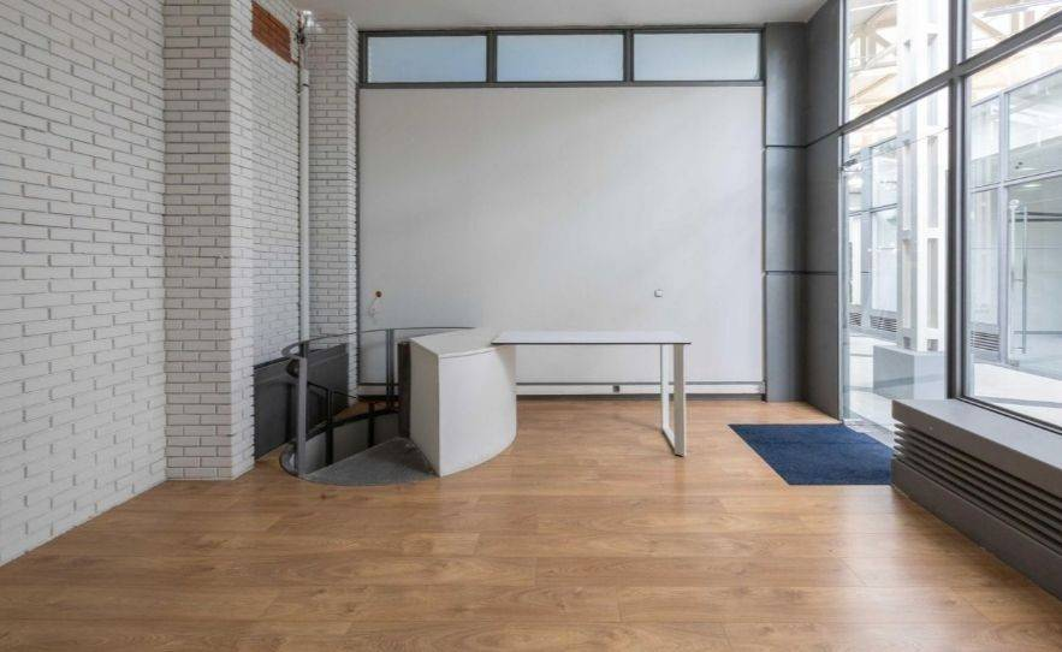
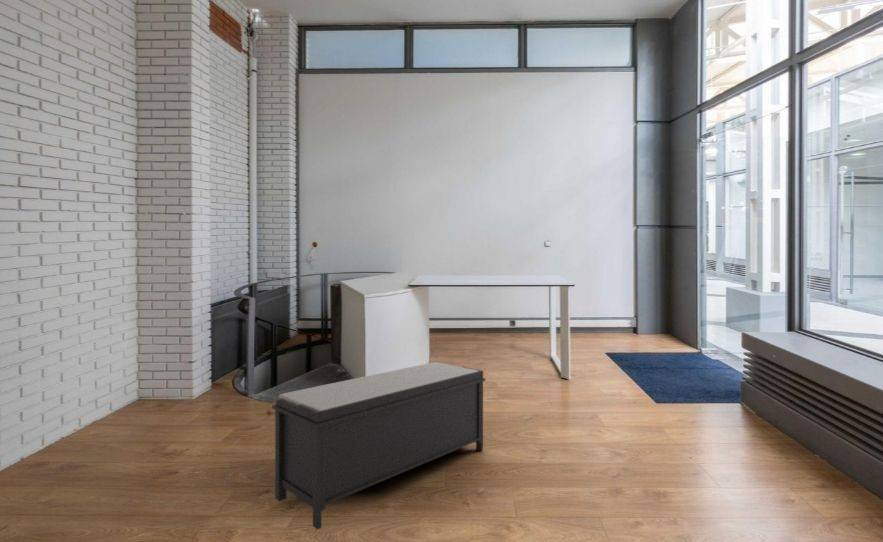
+ bench (390, 427)
